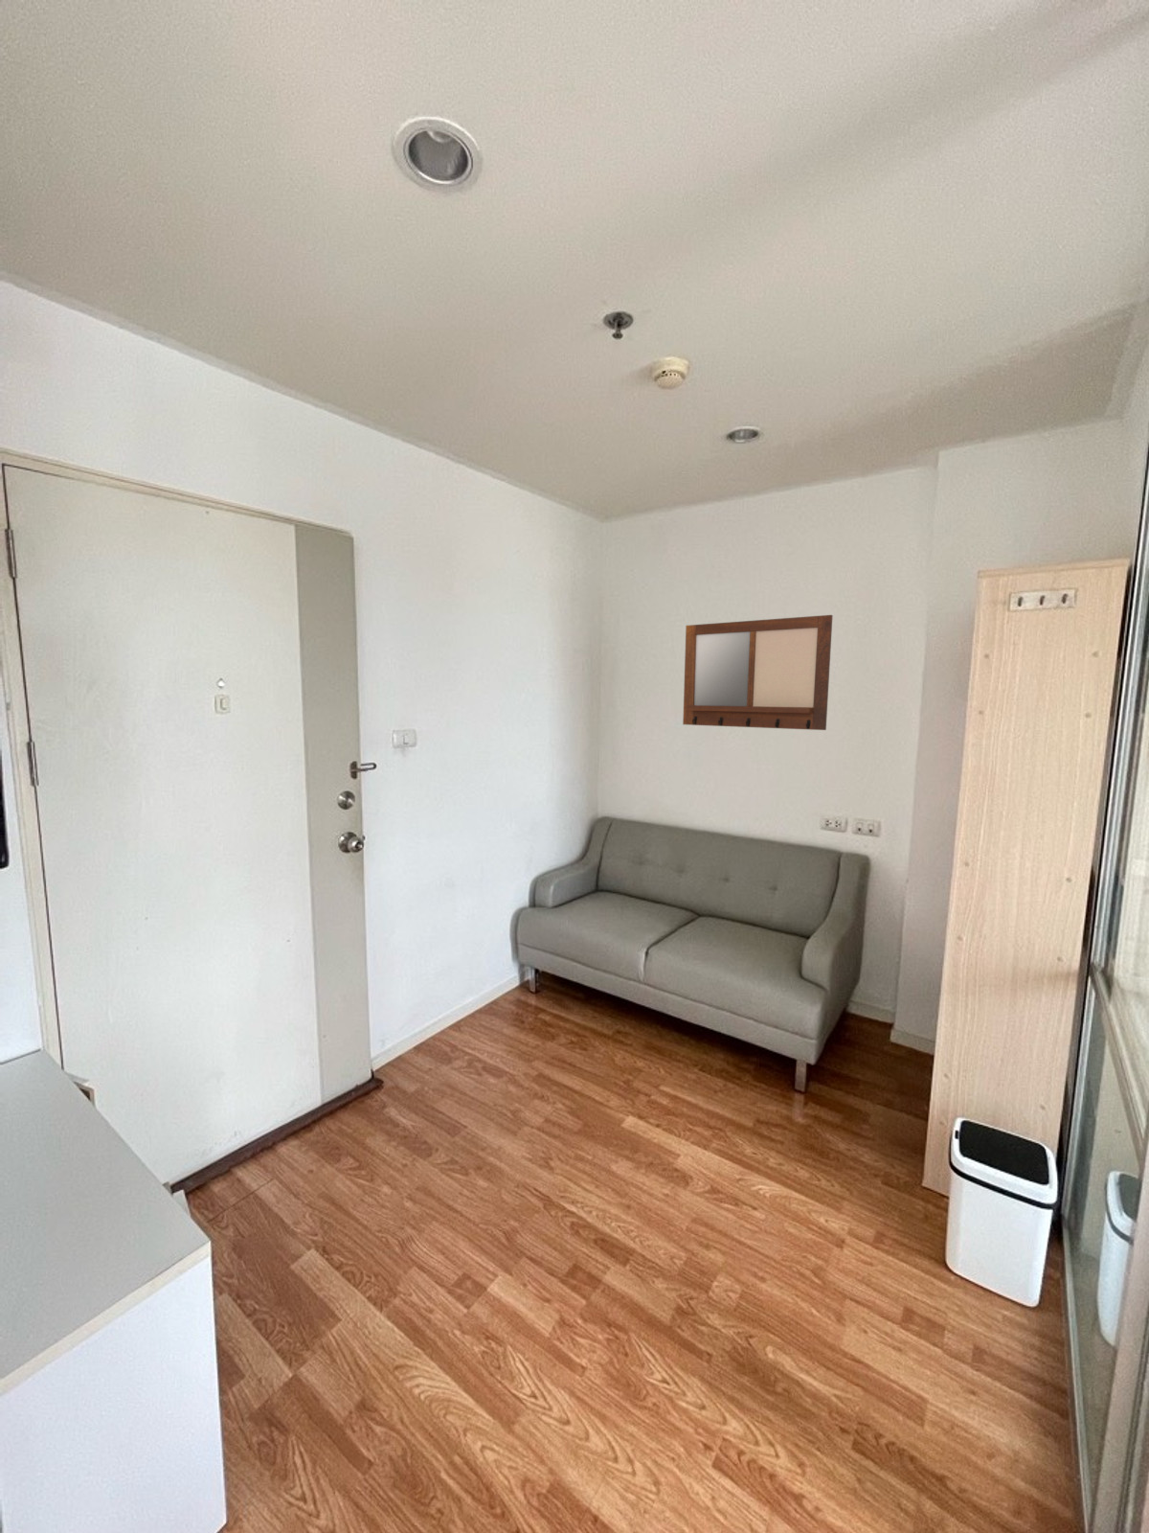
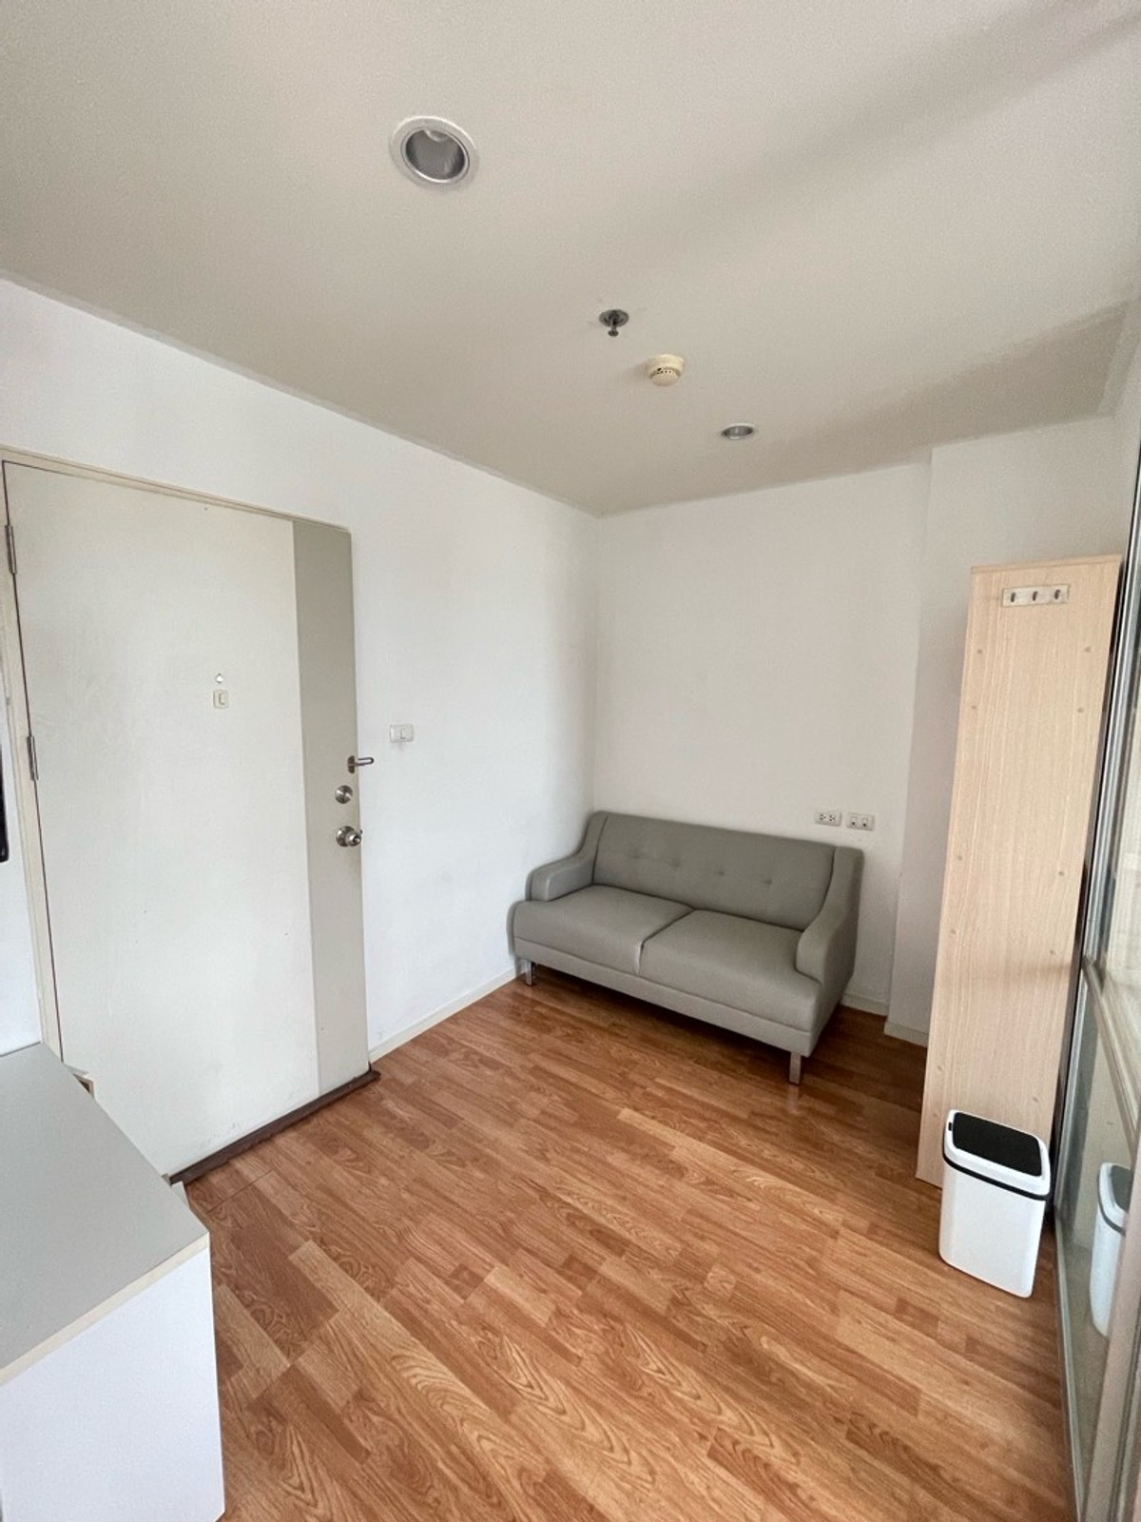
- writing board (748, 674)
